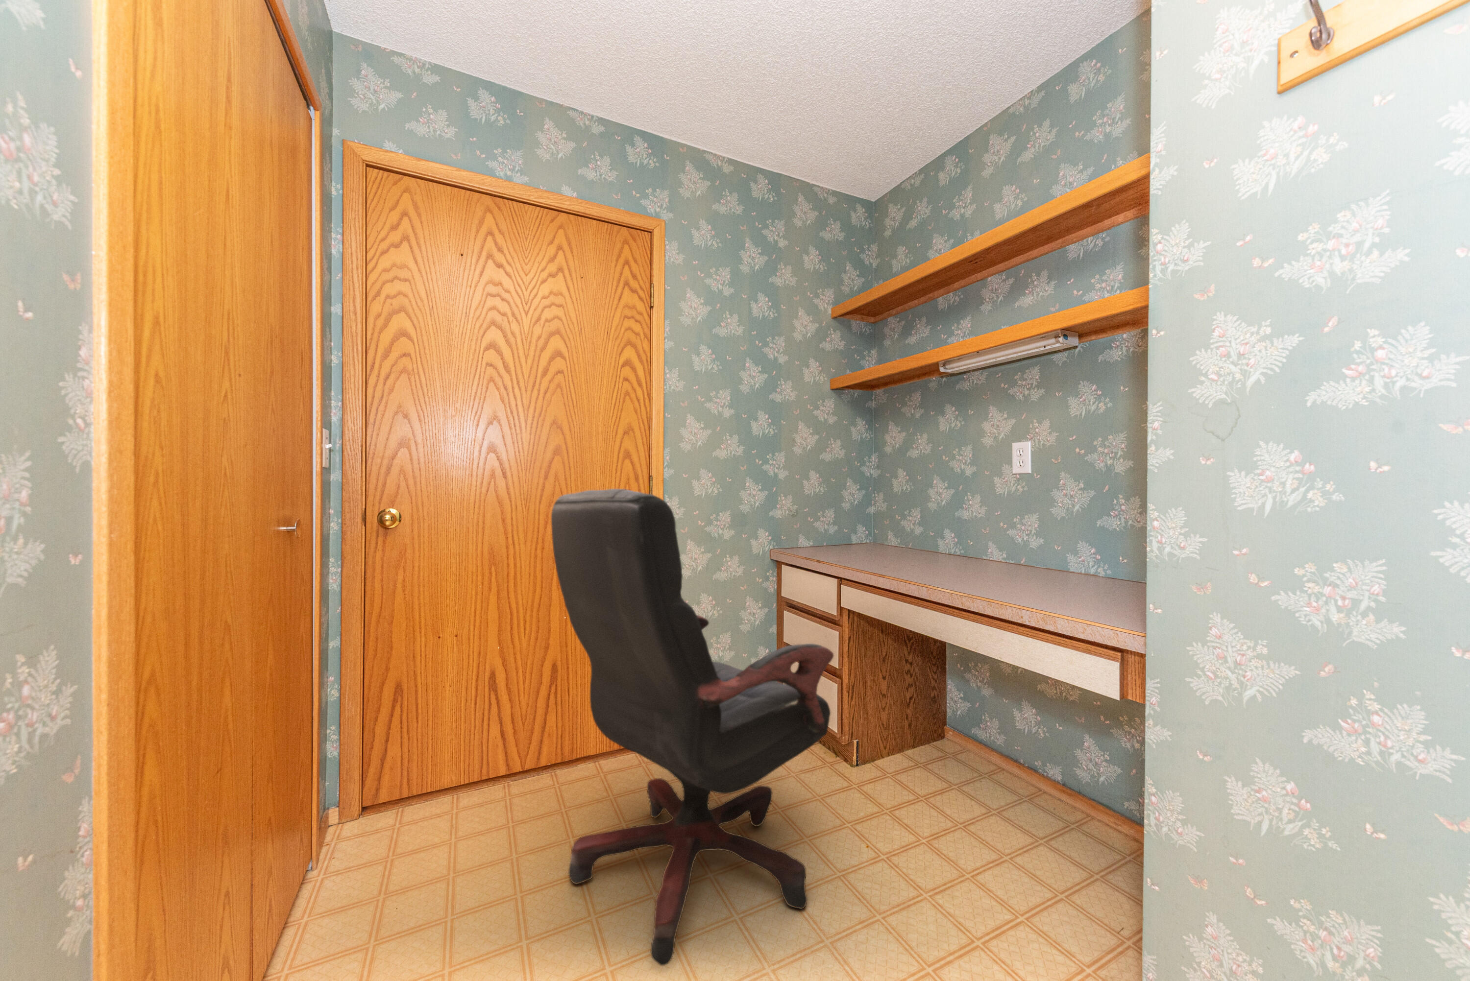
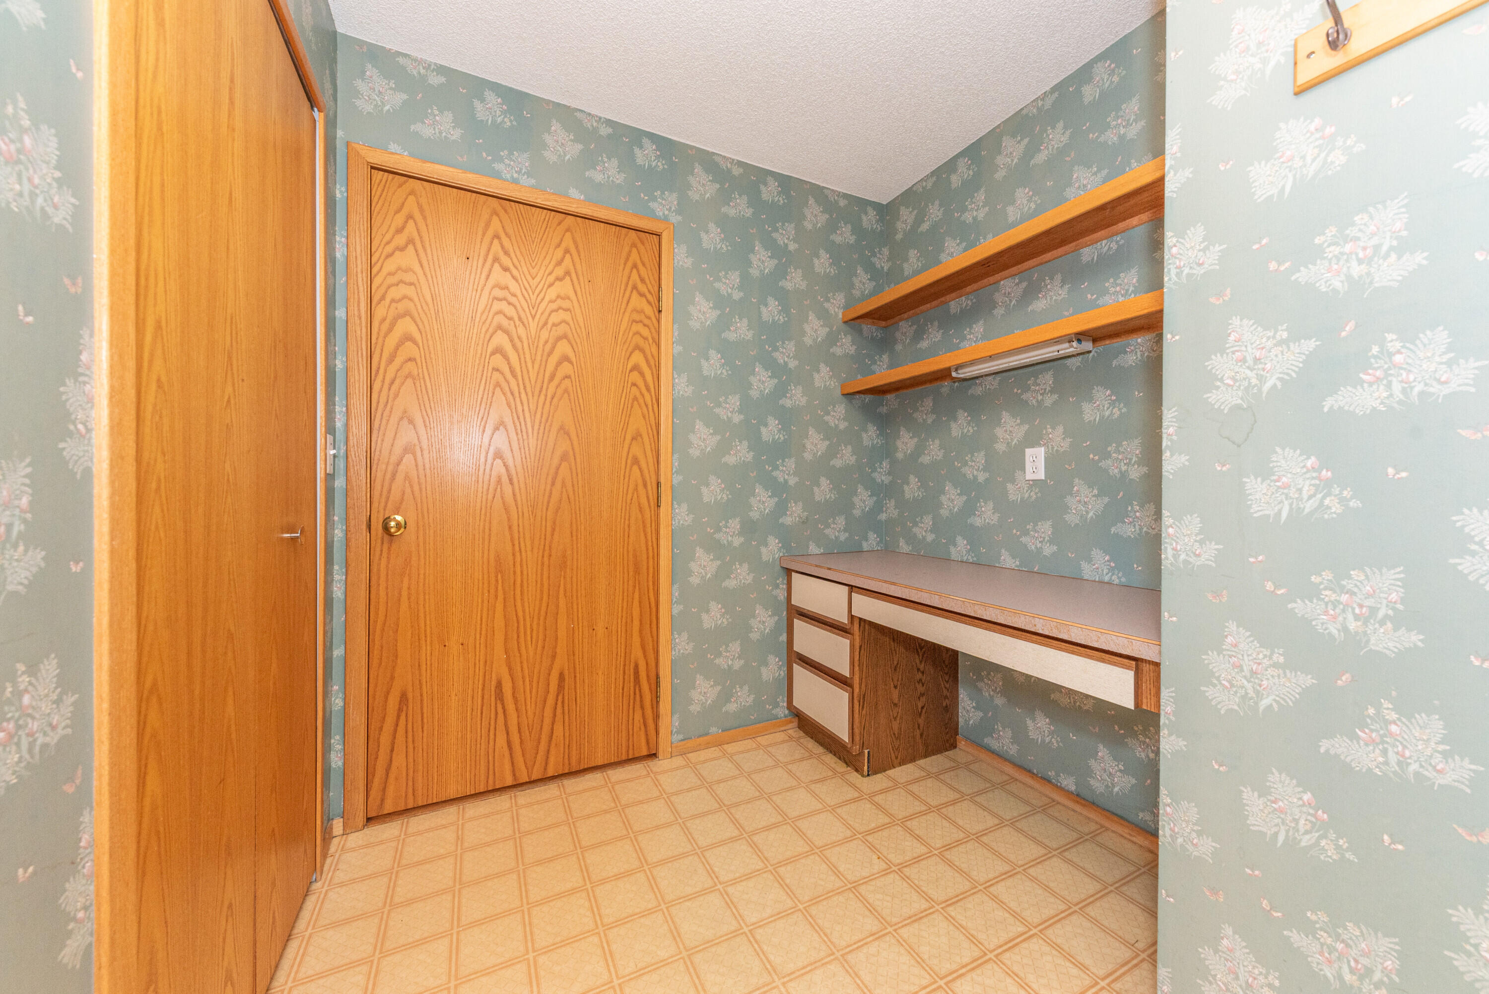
- office chair (694, 674)
